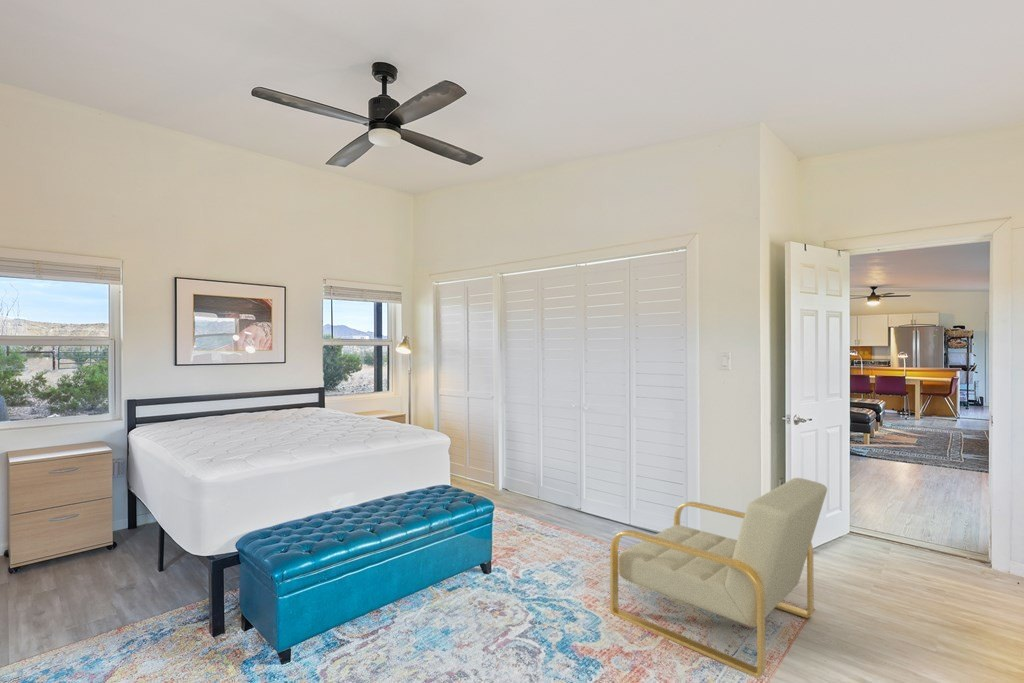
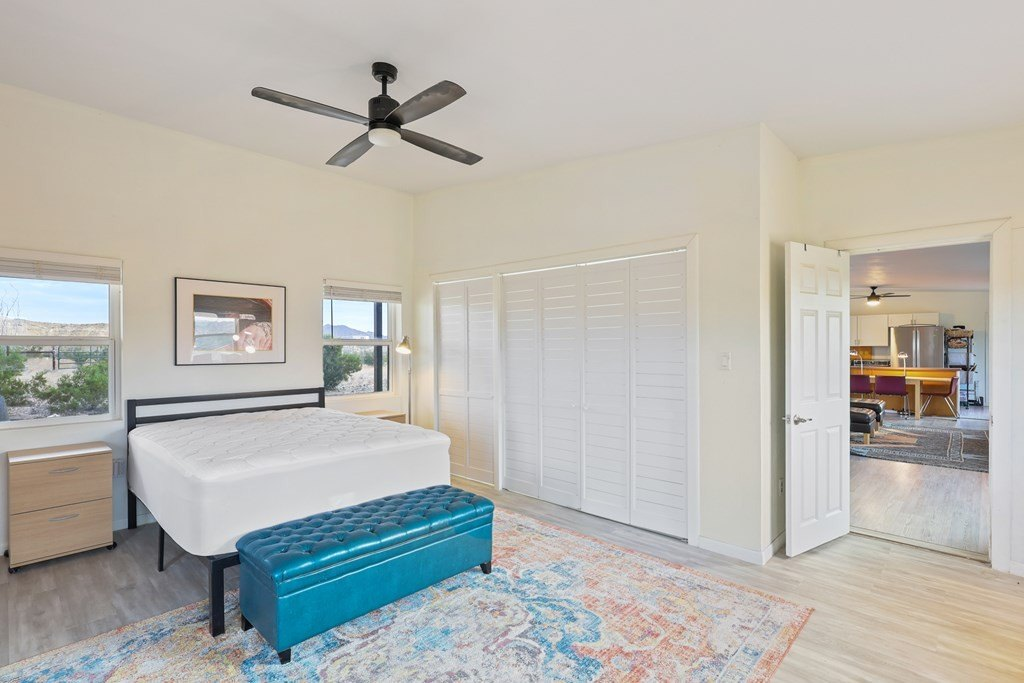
- armchair (719, 547)
